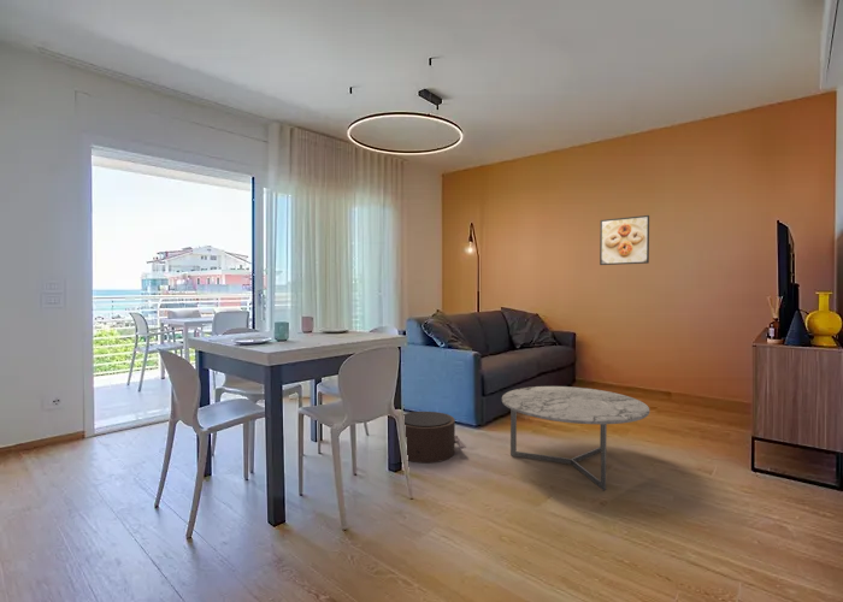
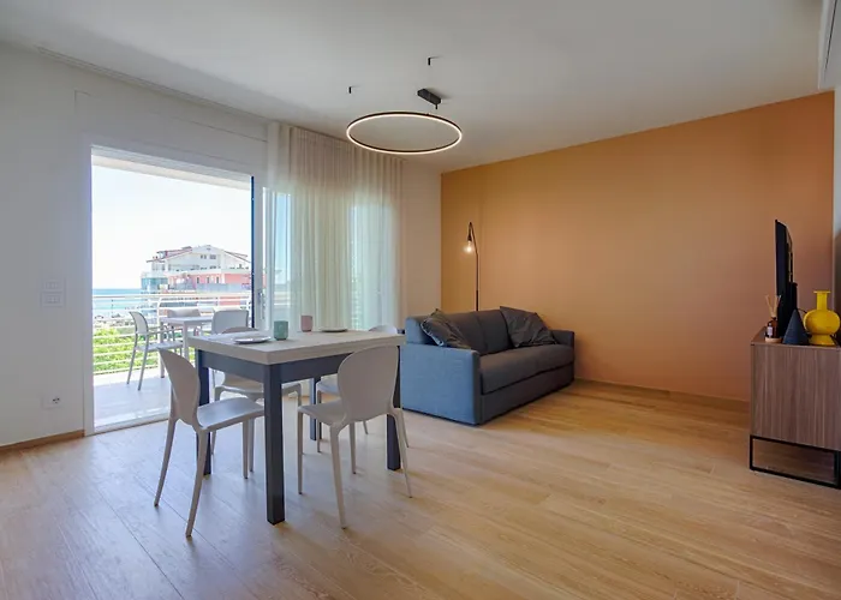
- pouf (425, 436)
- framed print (623, 241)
- coffee table (574, 423)
